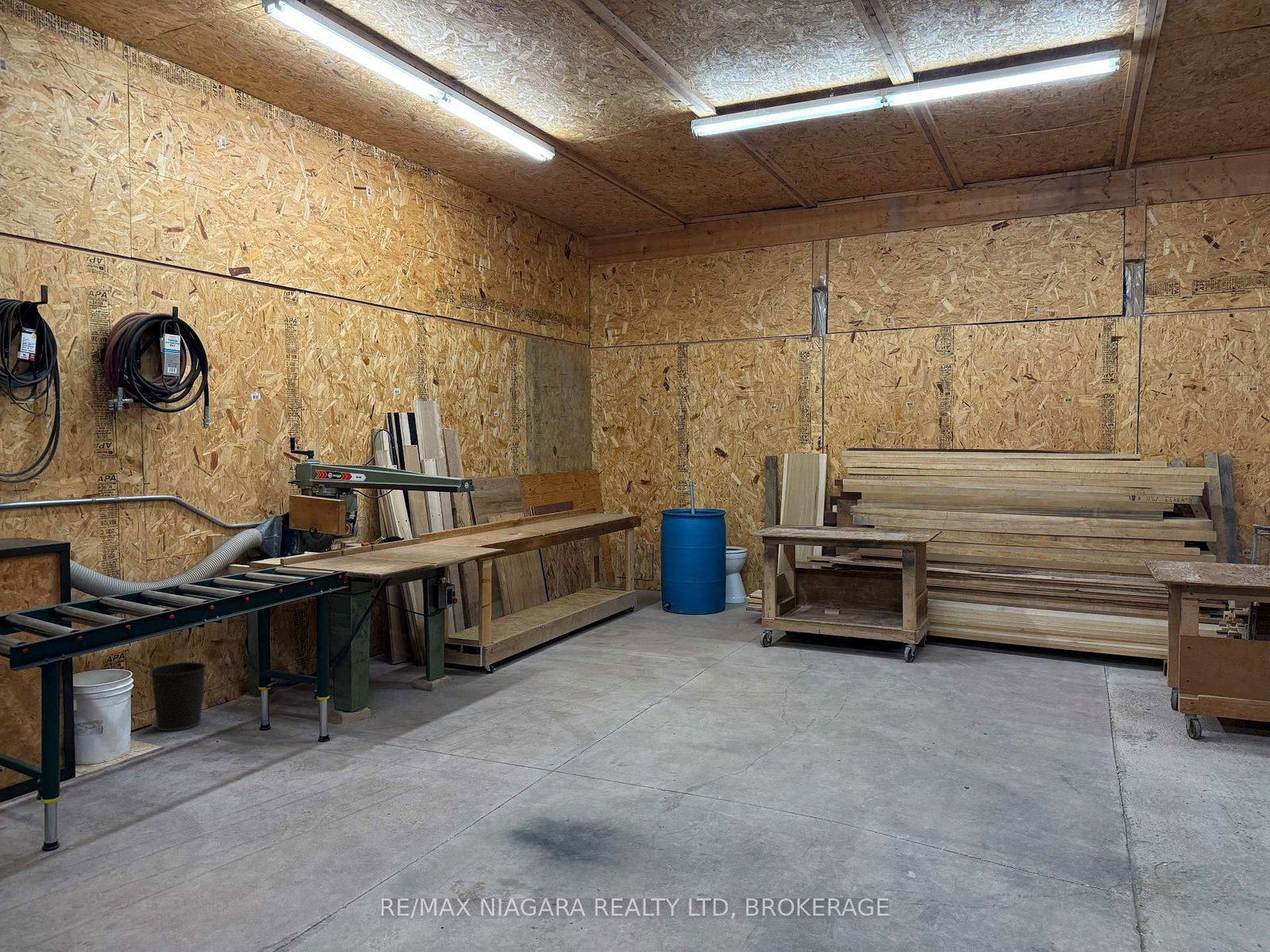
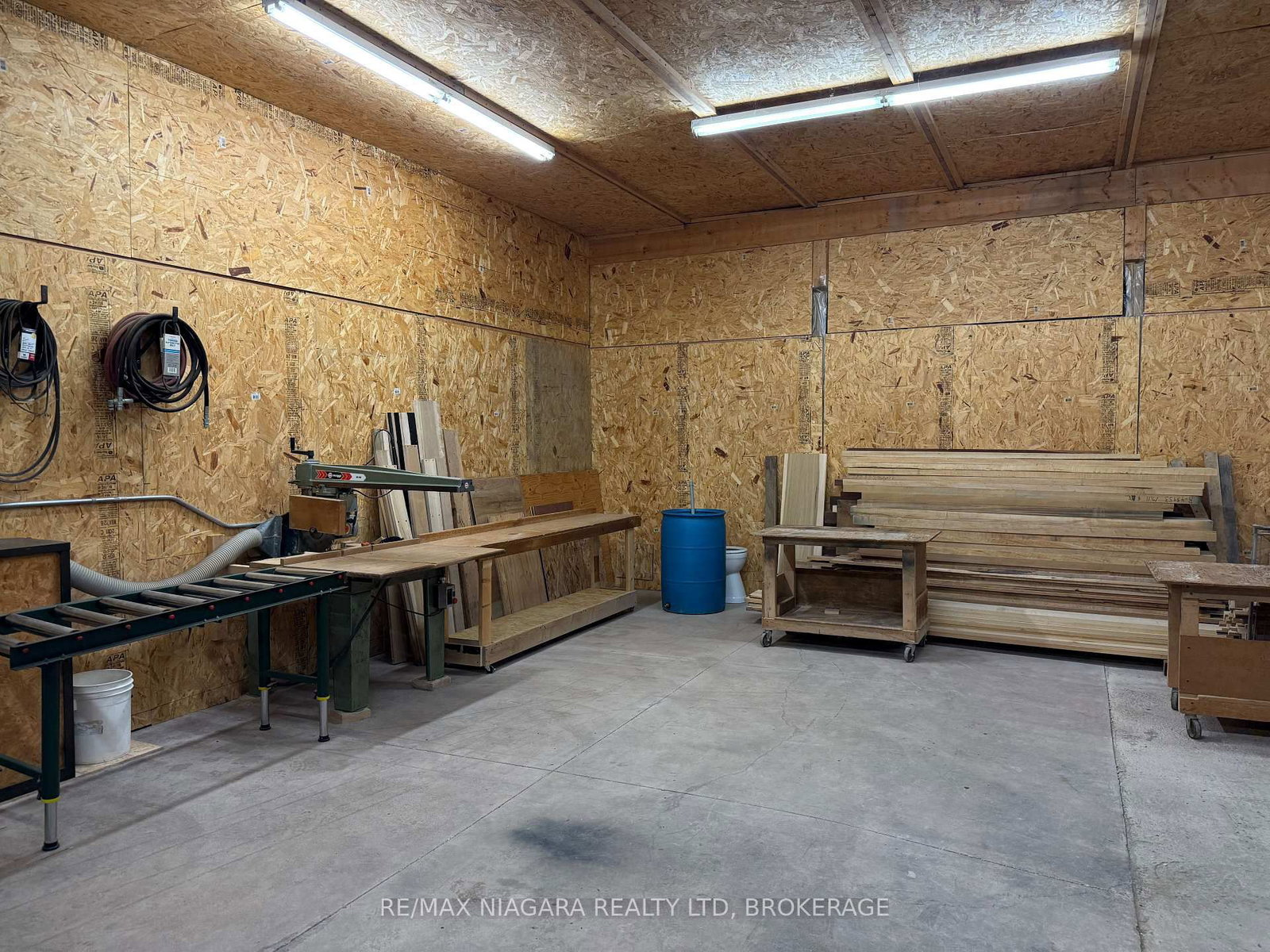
- wastebasket (179, 696)
